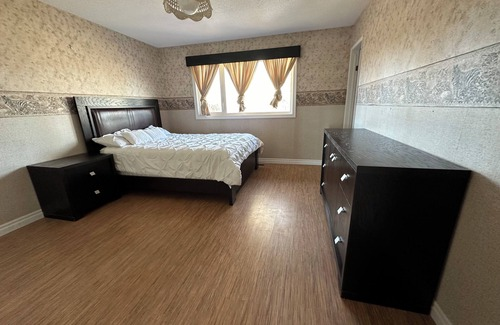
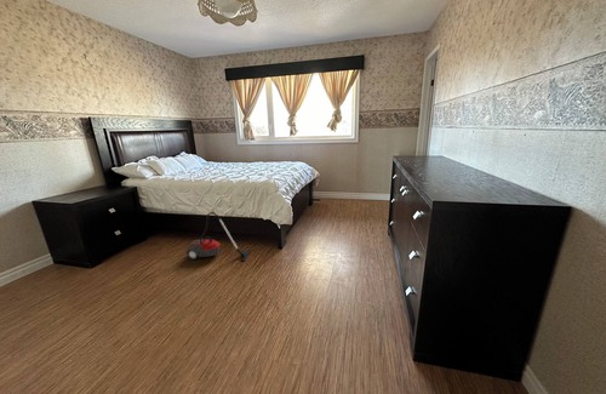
+ vacuum cleaner (210, 238)
